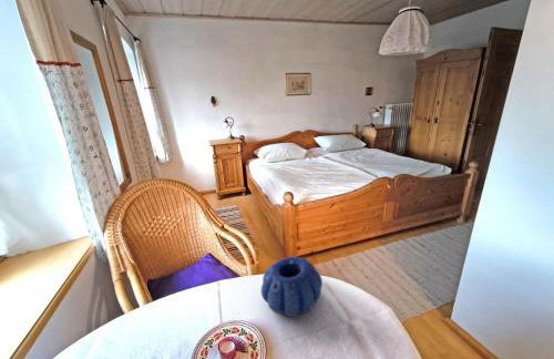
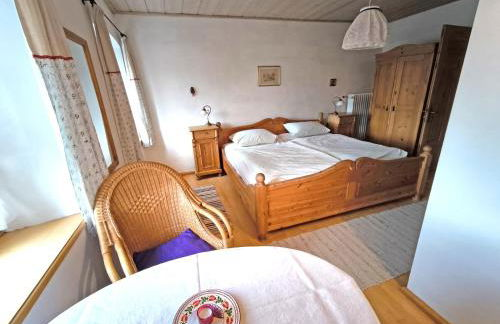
- decorative bowl (290, 283)
